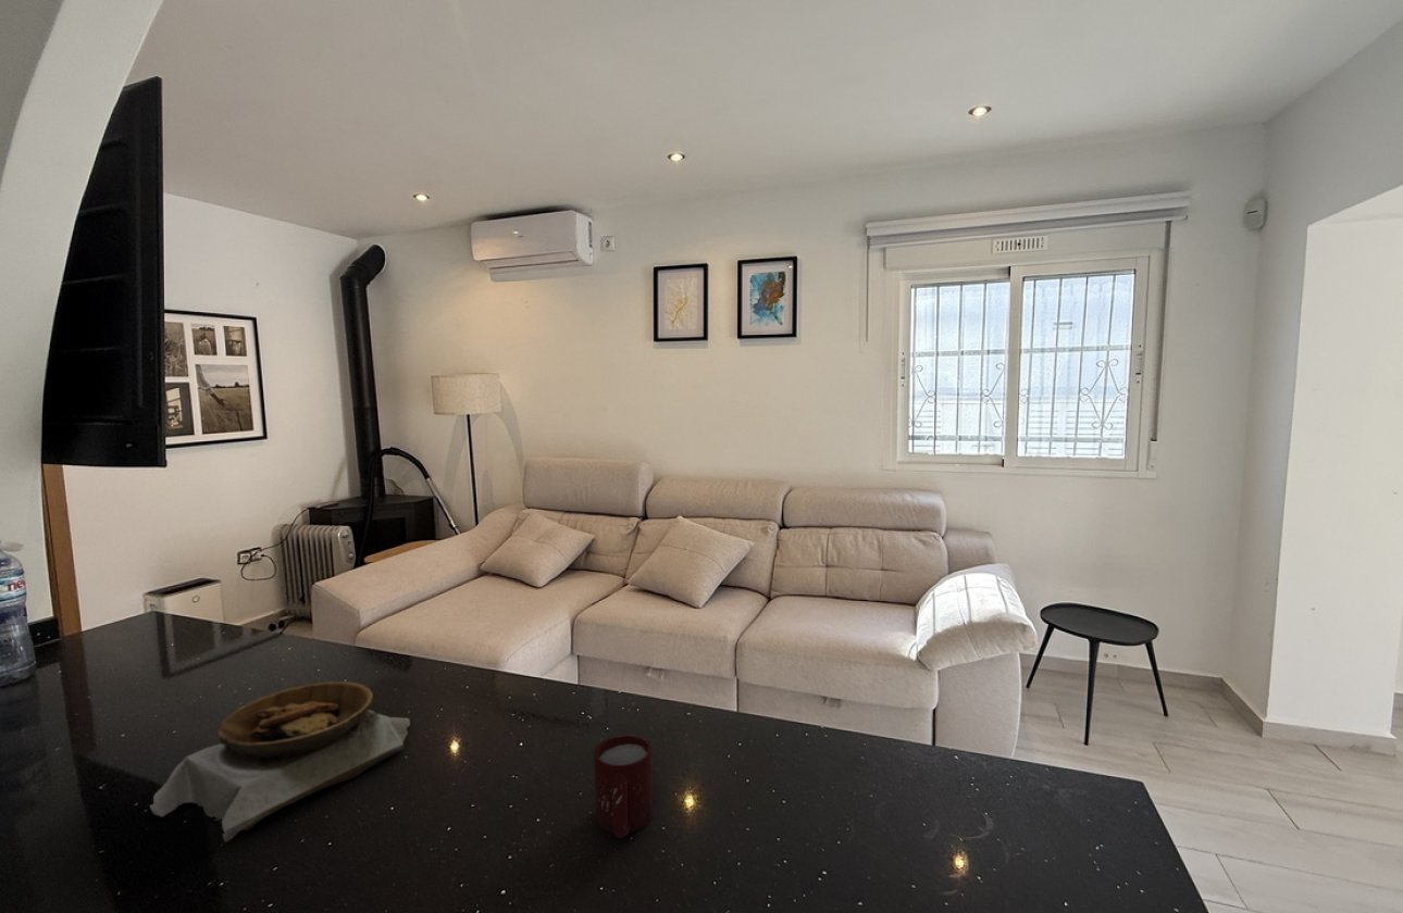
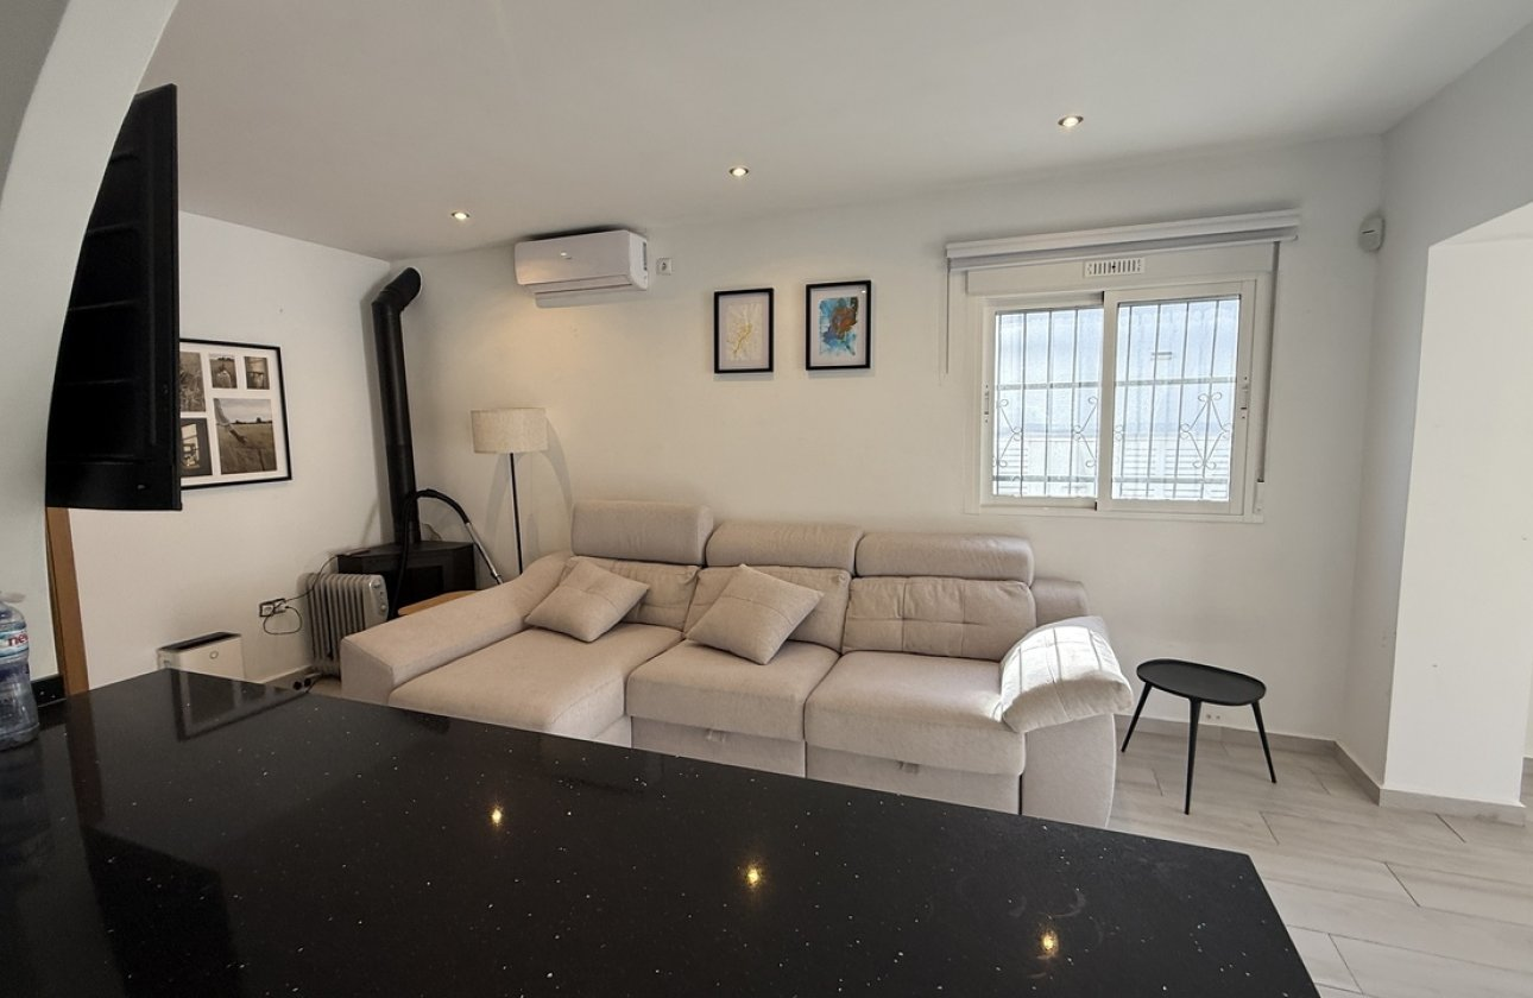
- bowl (303, 733)
- cup (622, 790)
